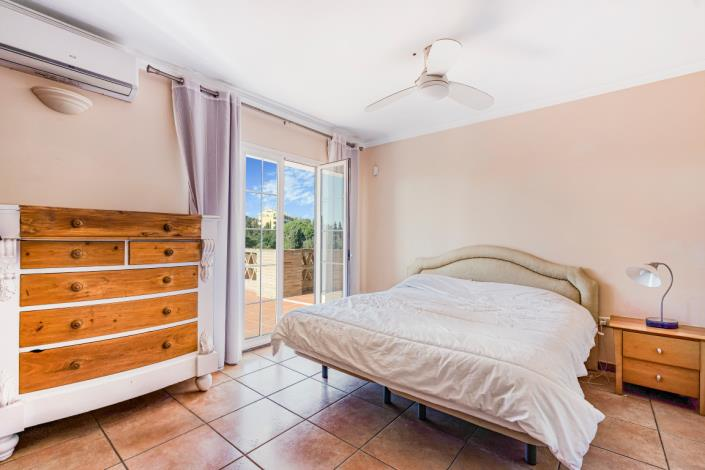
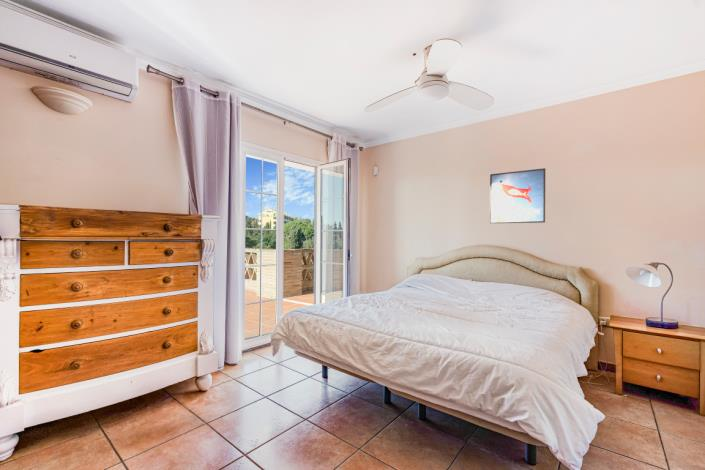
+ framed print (516, 197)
